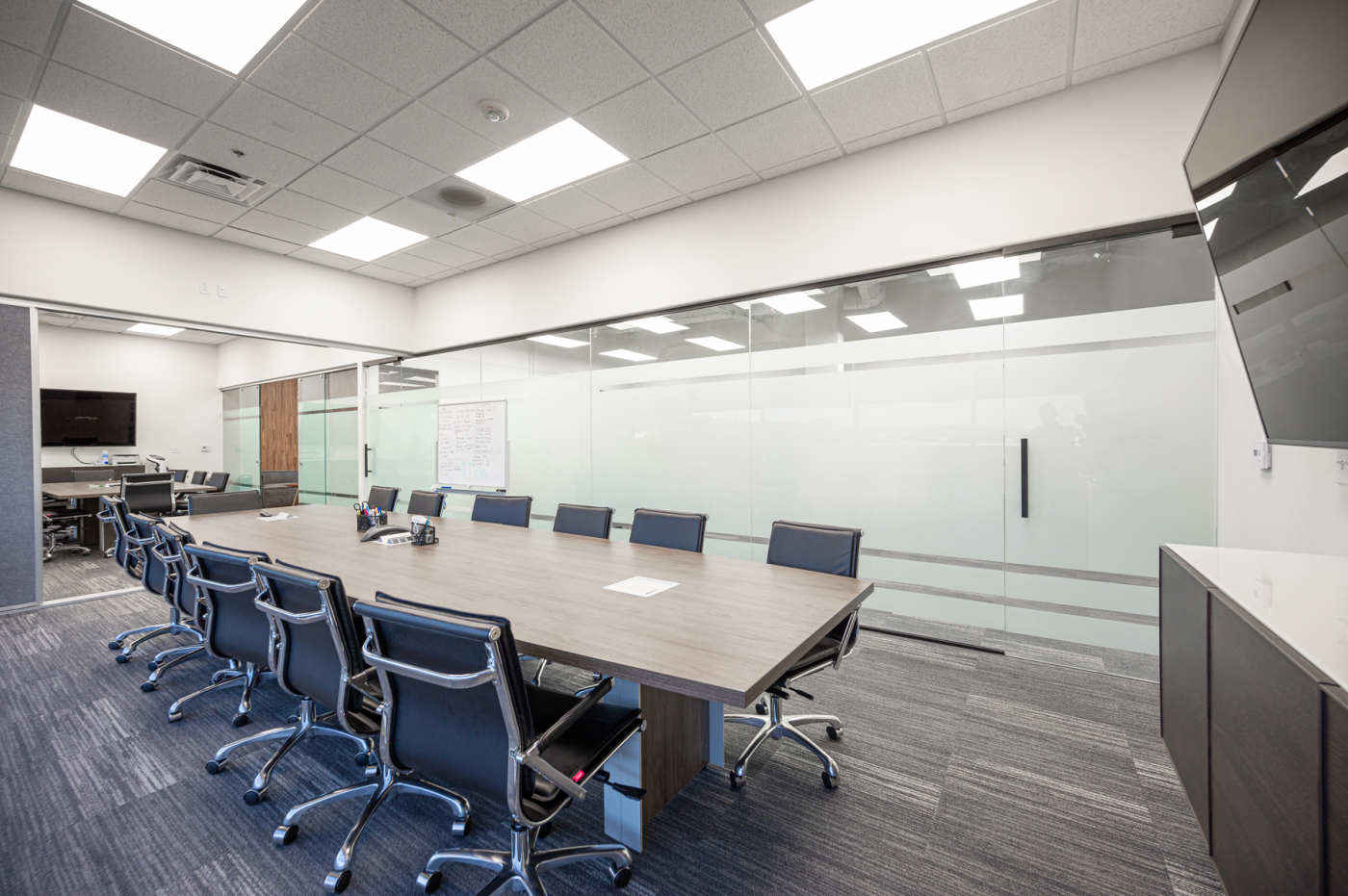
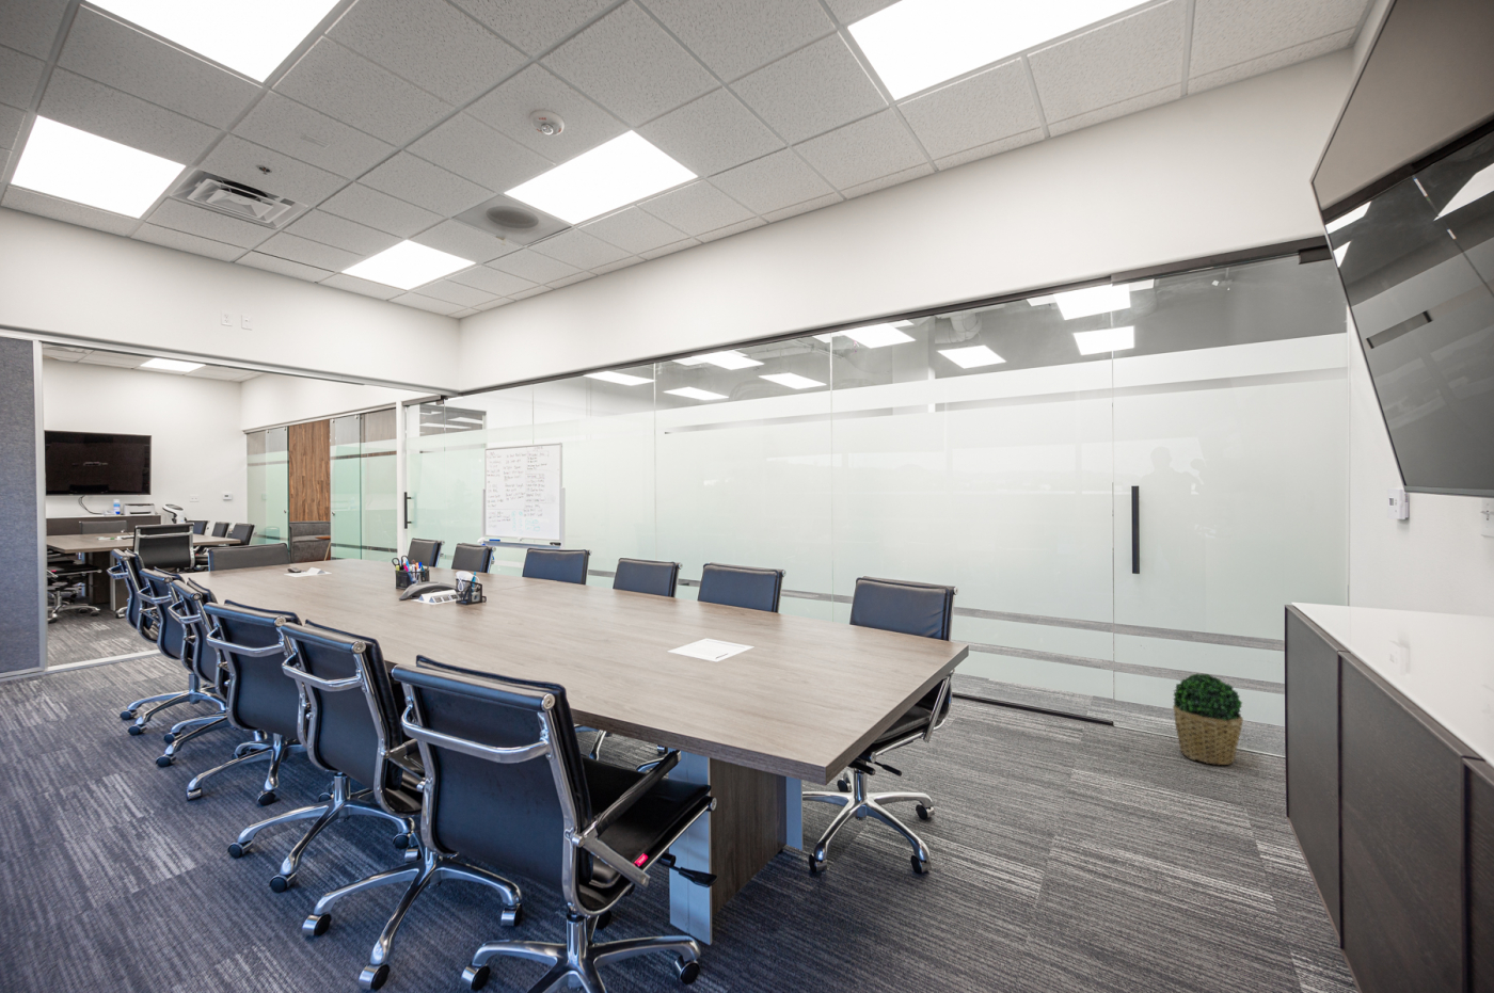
+ potted plant (1206, 716)
